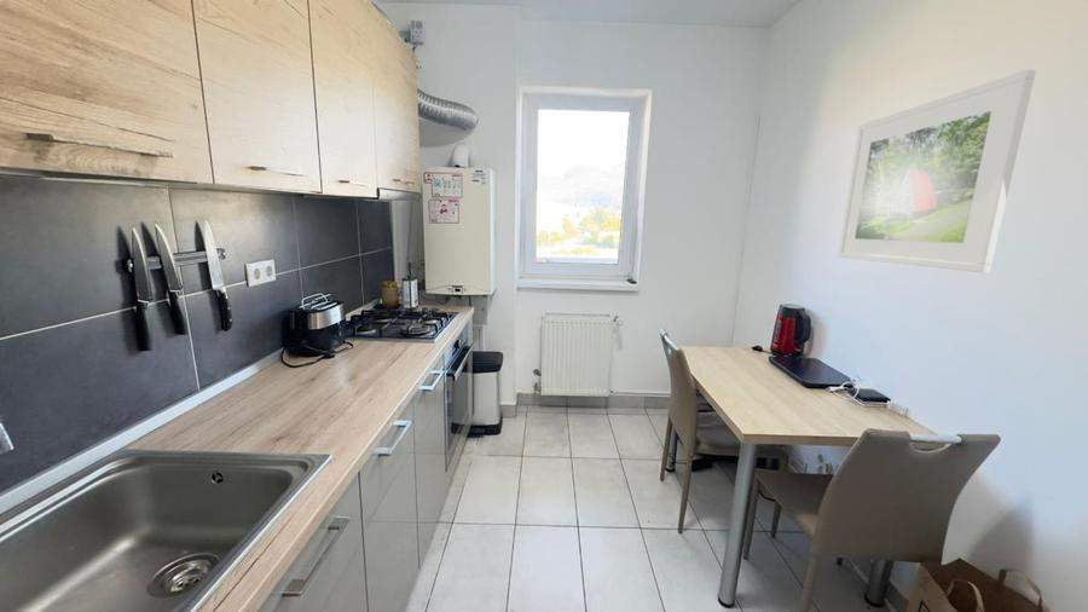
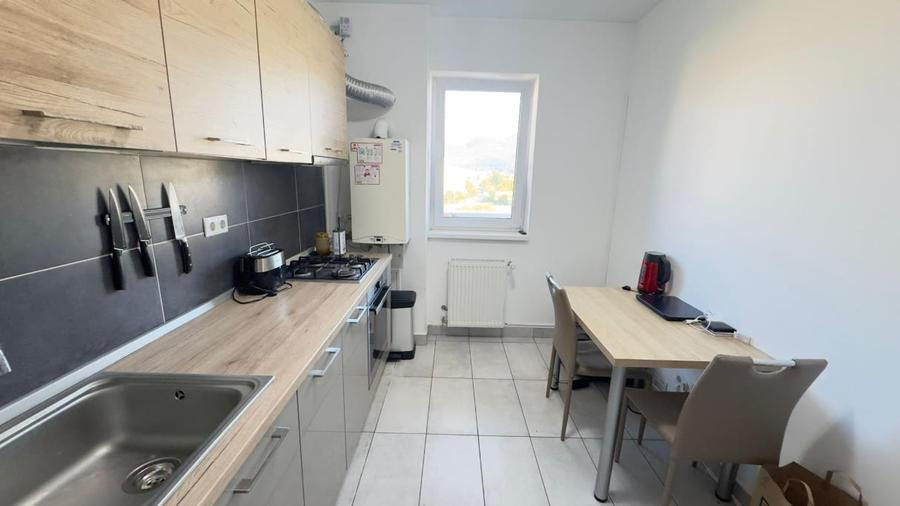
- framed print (912, 185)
